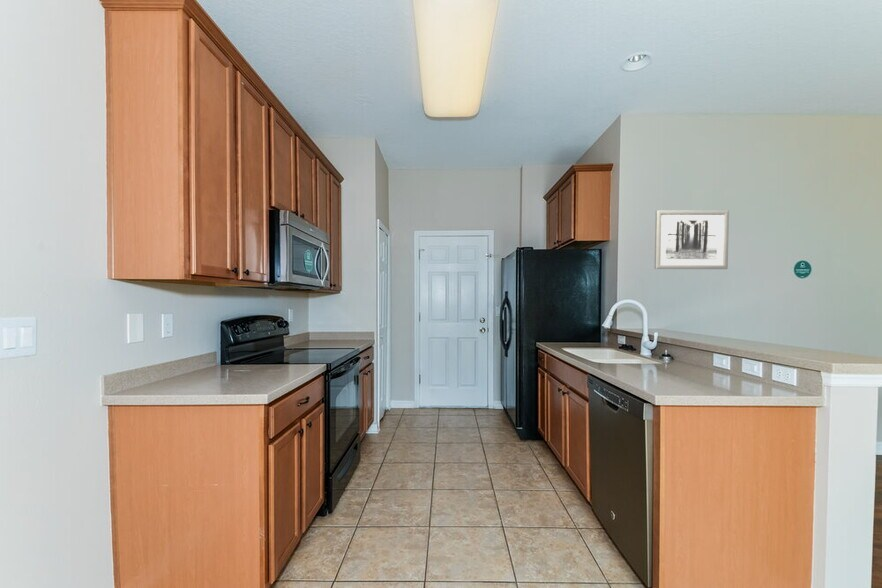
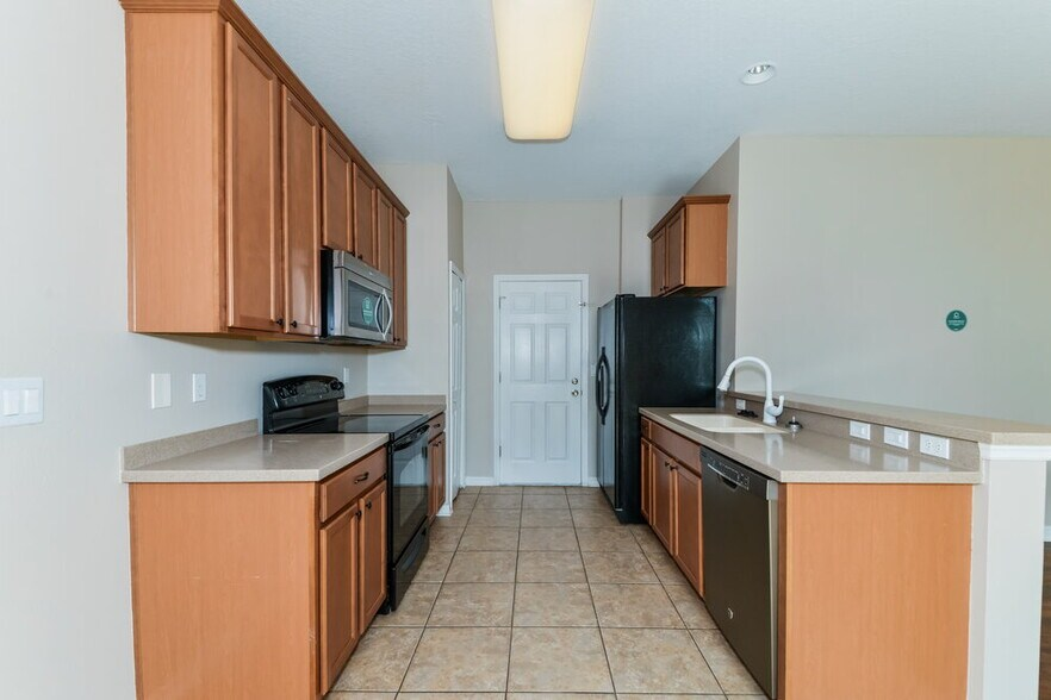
- wall art (691, 239)
